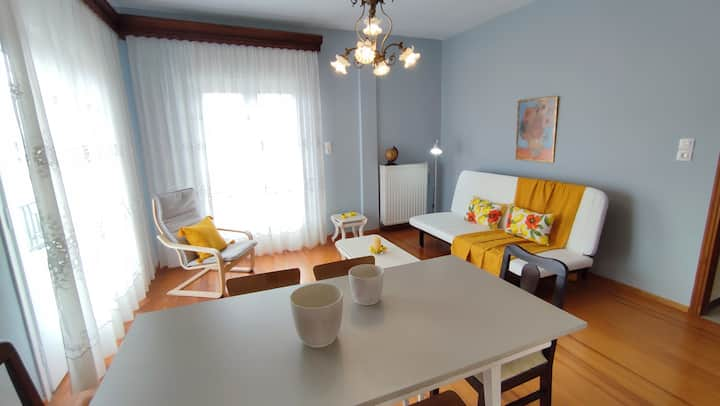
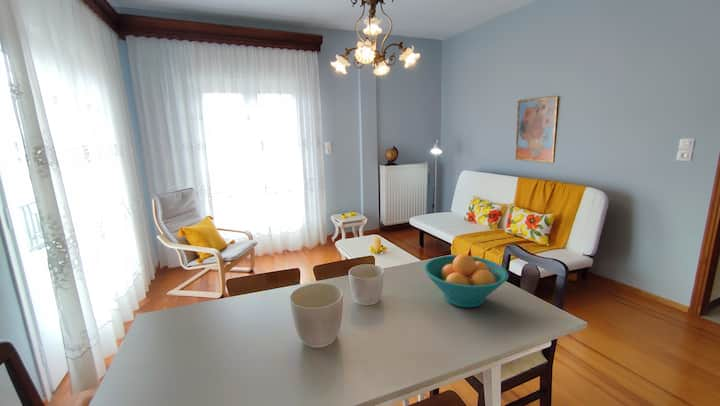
+ fruit bowl (464, 277)
